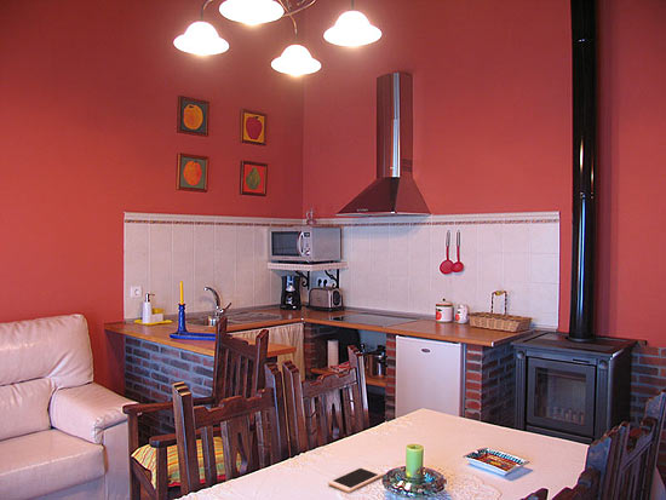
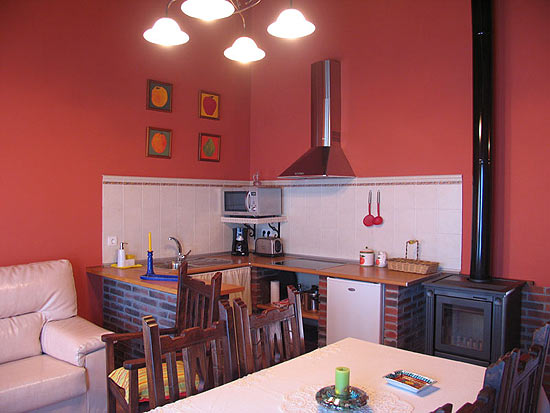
- cell phone (356, 478)
